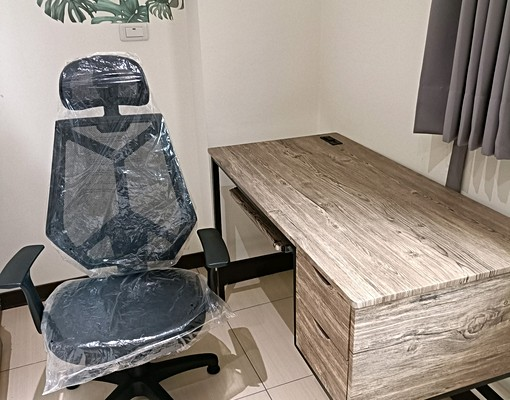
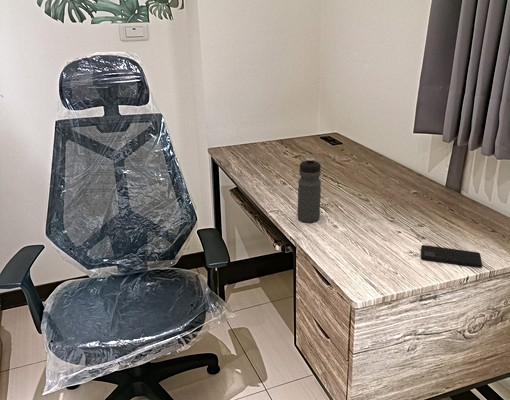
+ water bottle (309, 189)
+ smartphone (450, 255)
